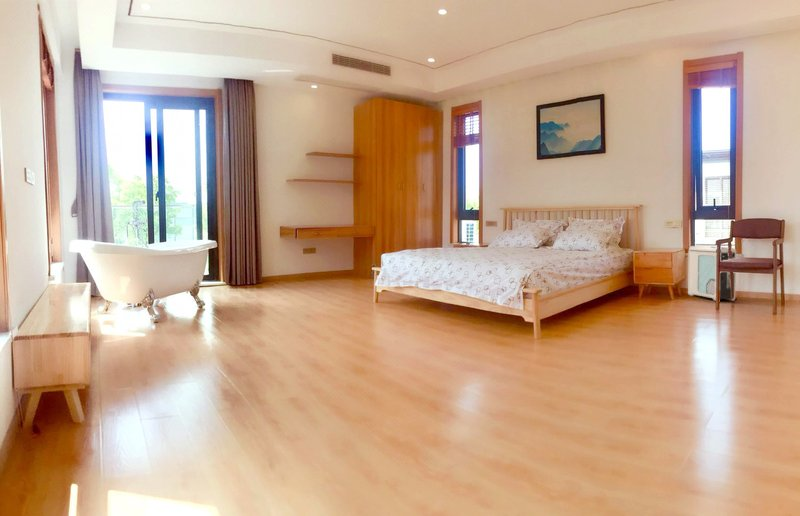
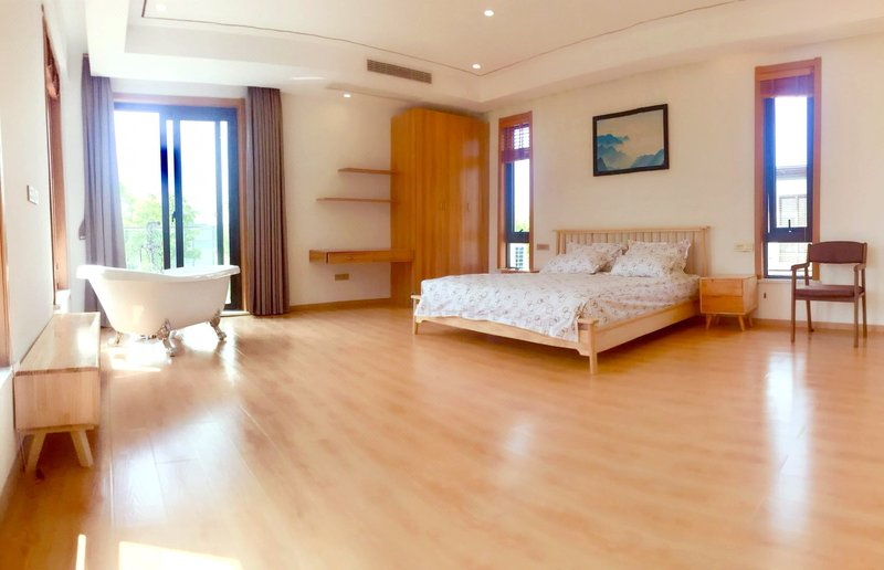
- air purifier (711, 272)
